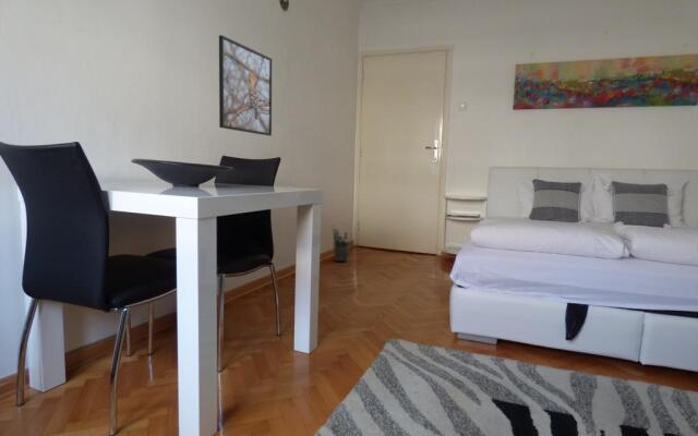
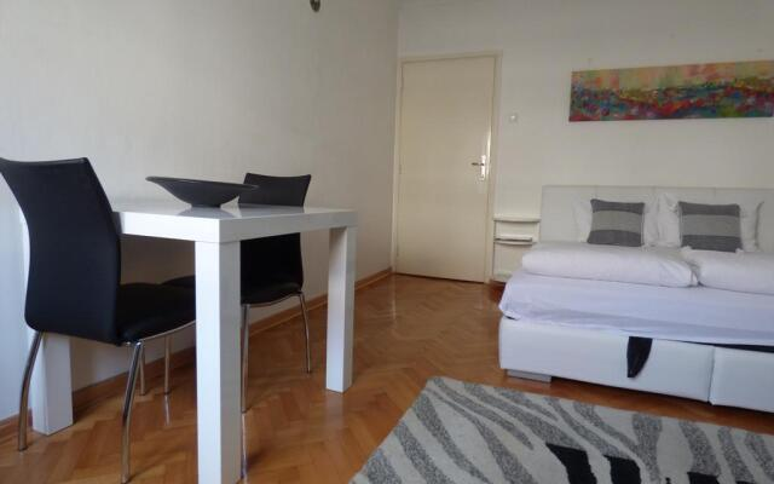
- potted plant (339, 242)
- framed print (248, 89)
